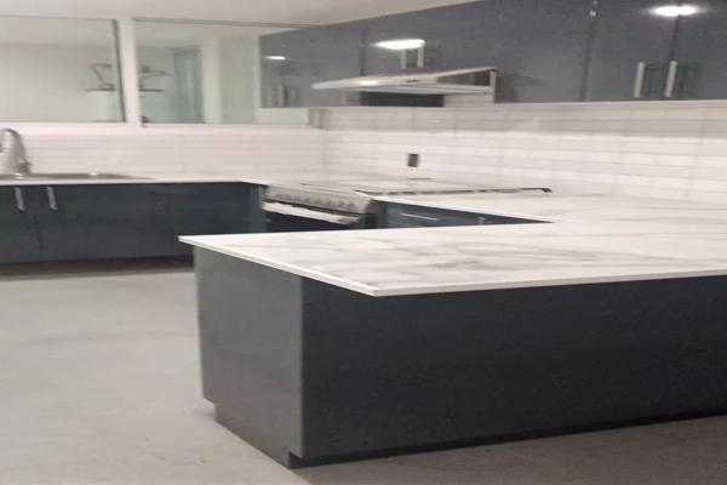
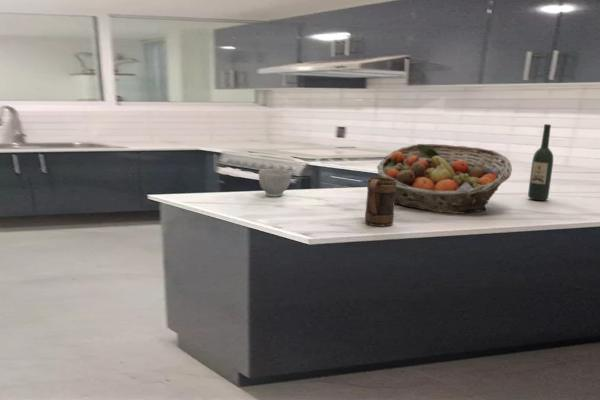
+ wine bottle (542, 162)
+ mug (378, 201)
+ bowl (274, 183)
+ fruit basket (441, 176)
